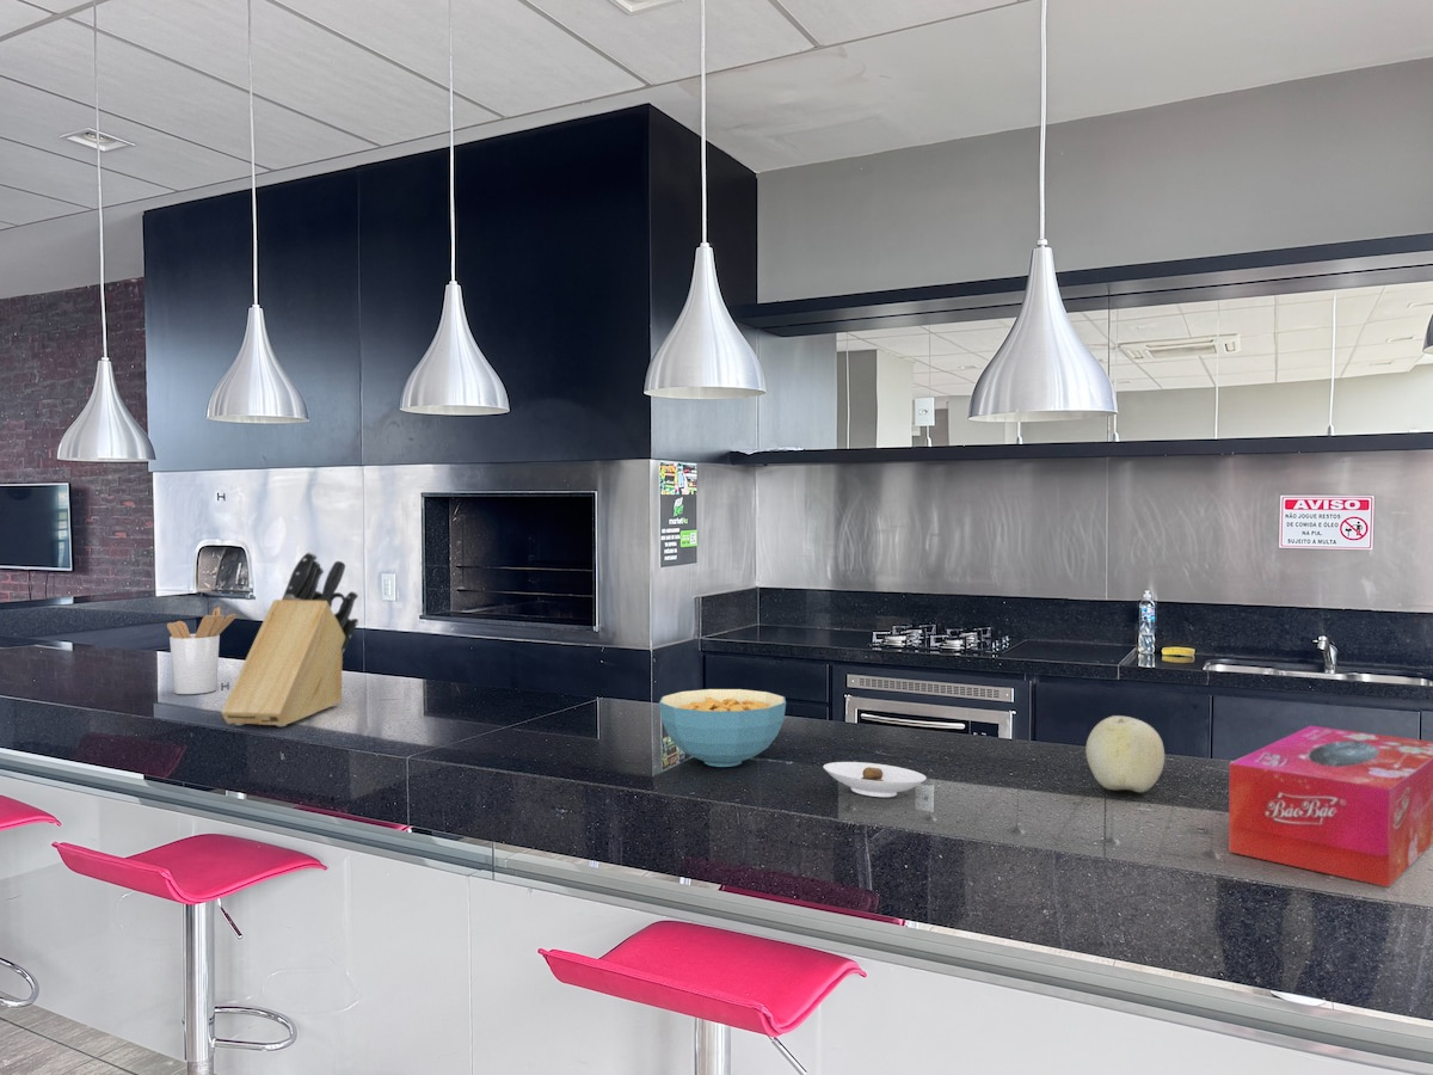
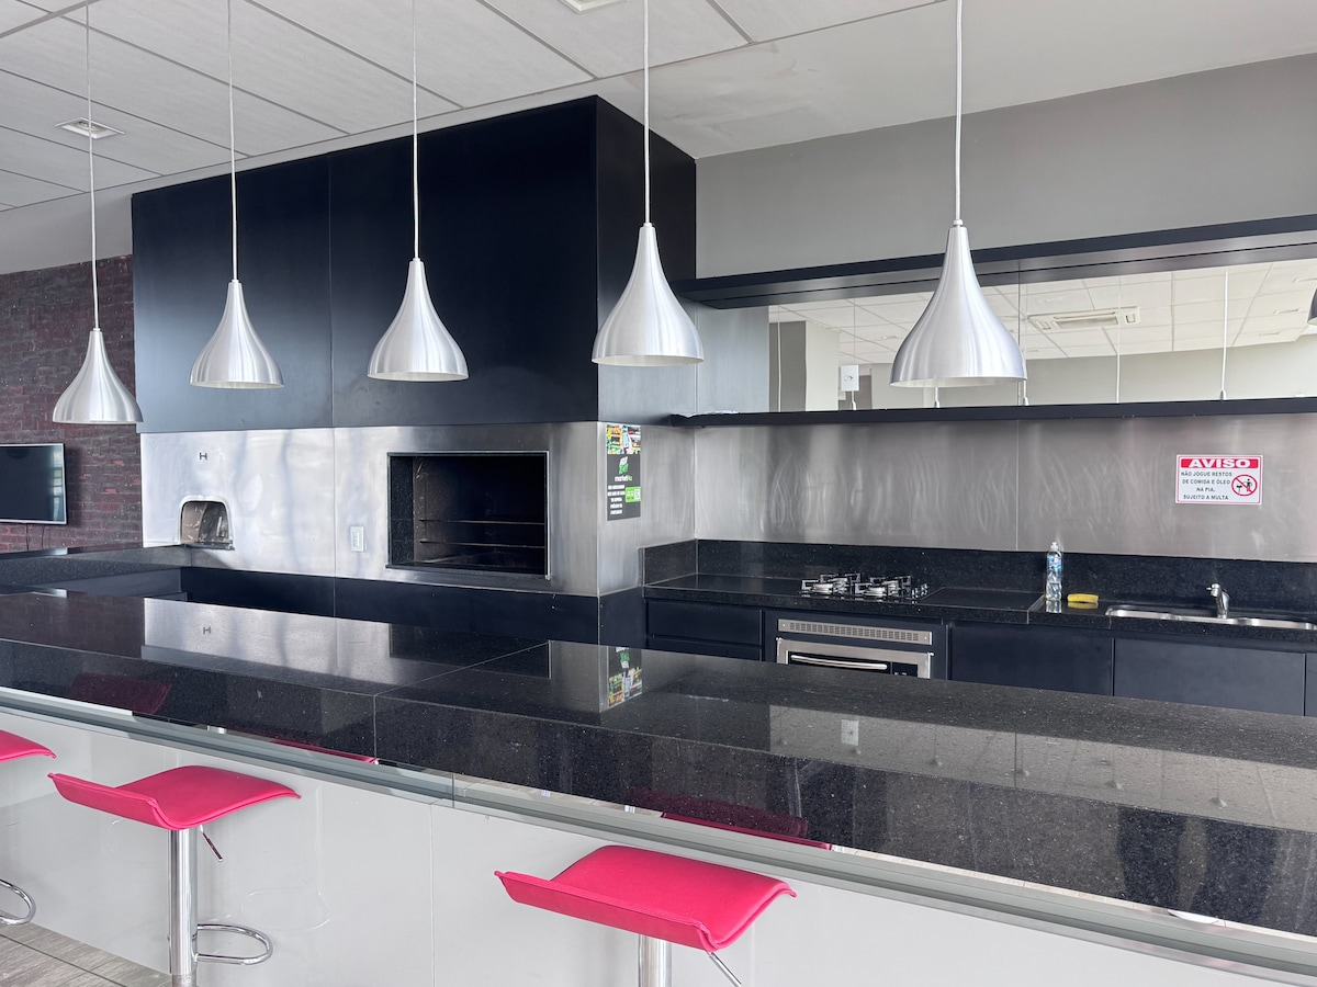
- saucer (873, 779)
- cereal bowl (722, 730)
- utensil holder (203, 650)
- fruit (1124, 754)
- tissue box (1343, 796)
- knife block (296, 632)
